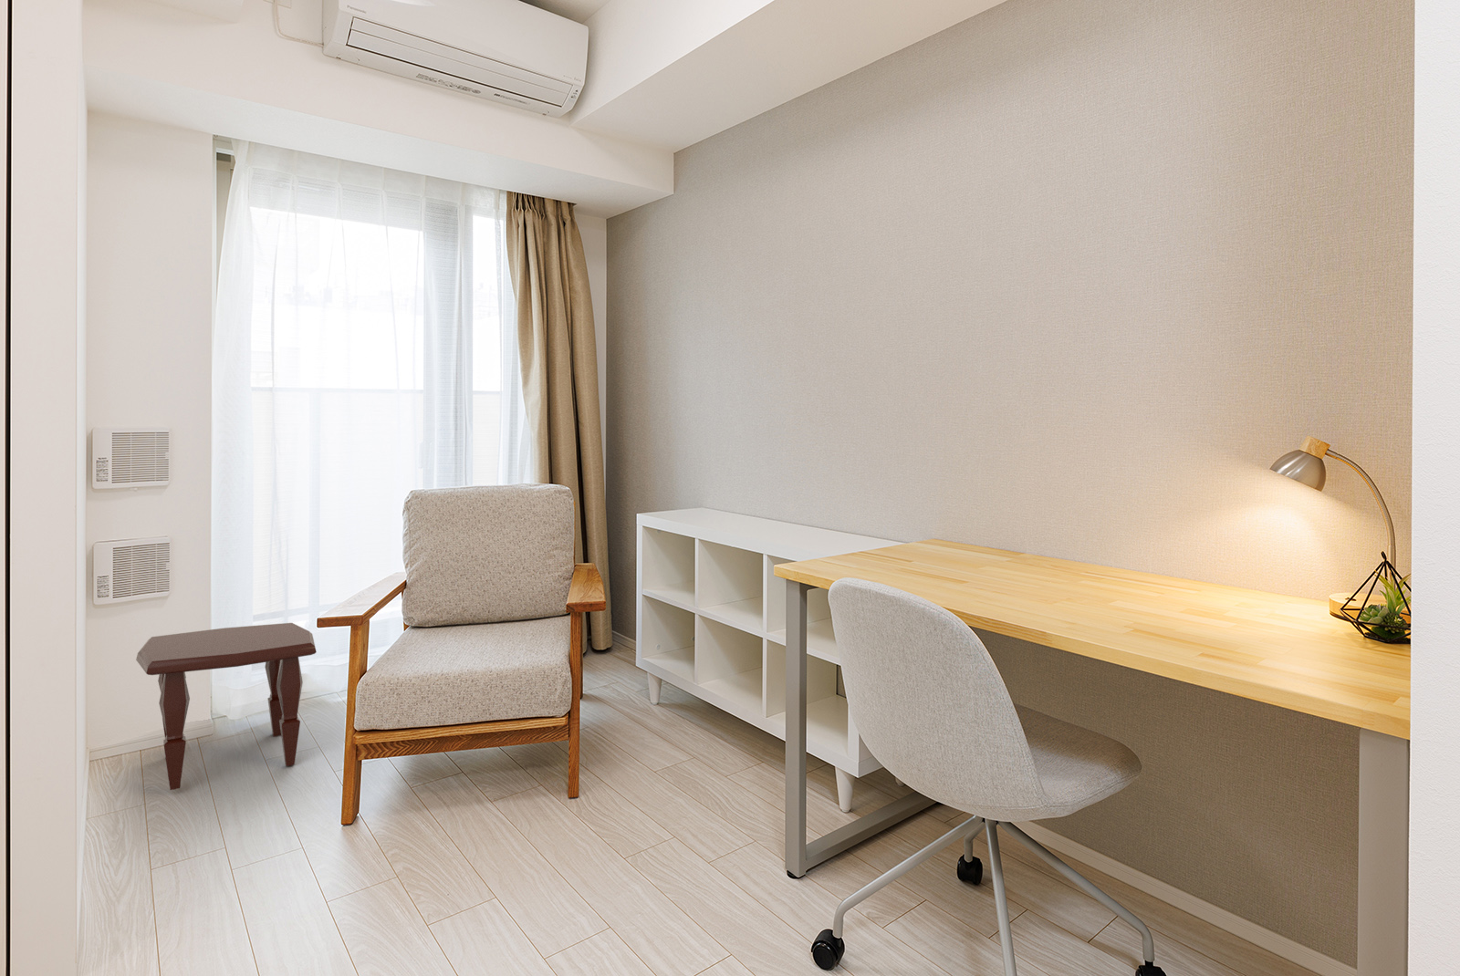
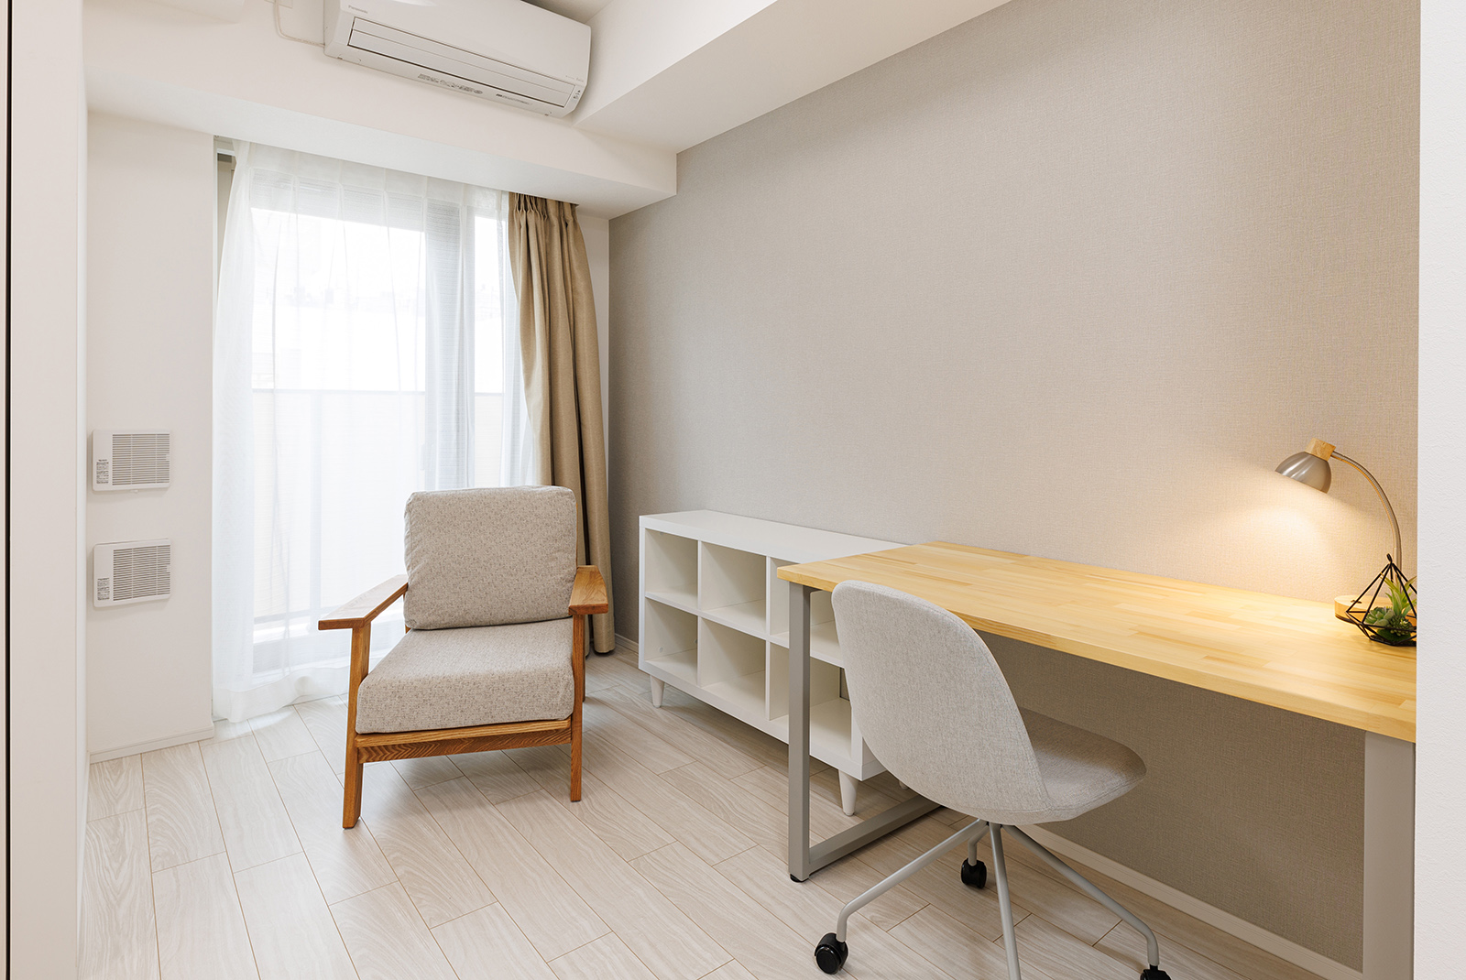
- music stool (230, 667)
